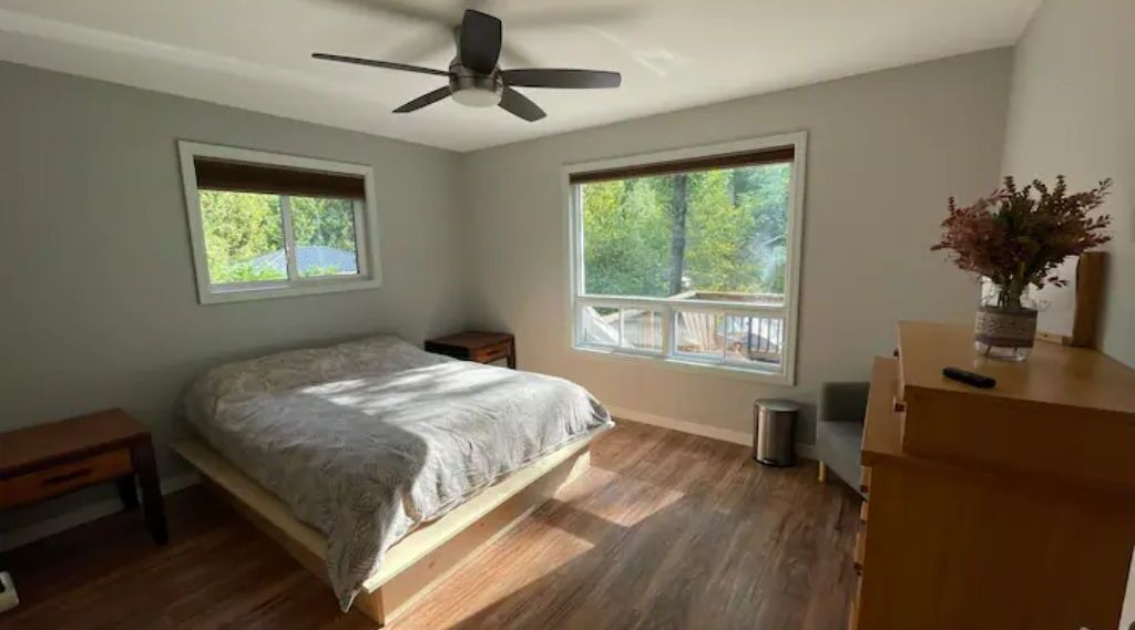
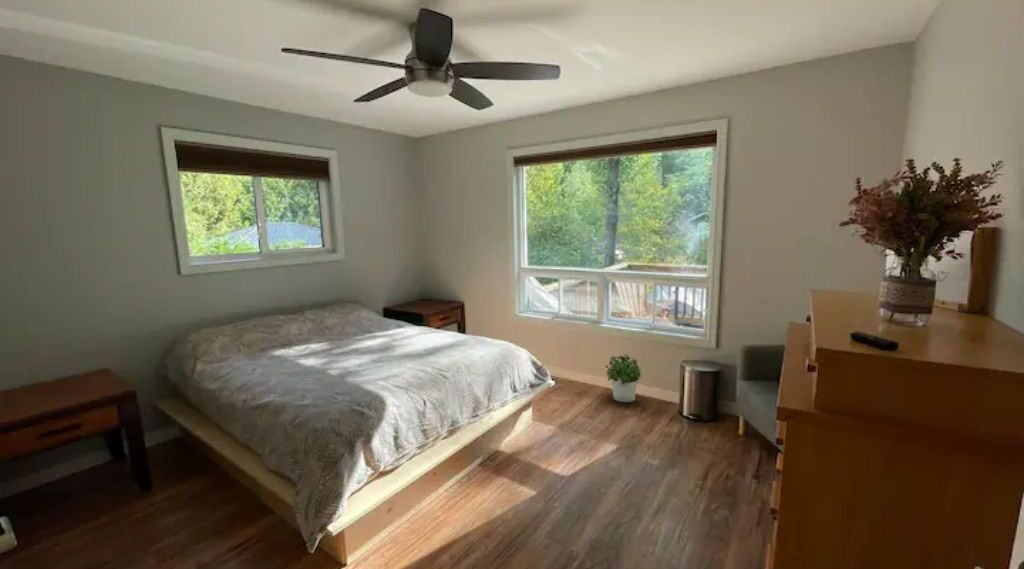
+ potted plant (621, 377)
